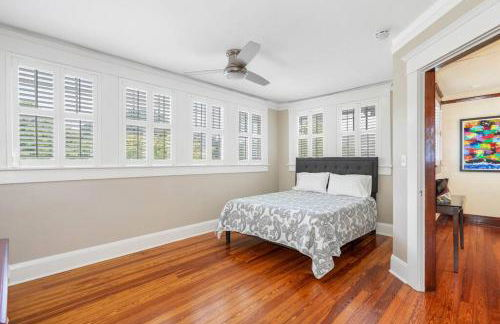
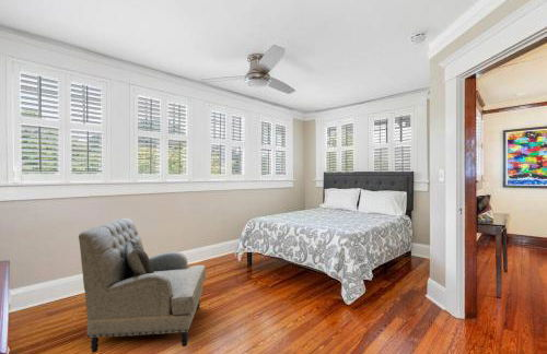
+ armchair (152, 273)
